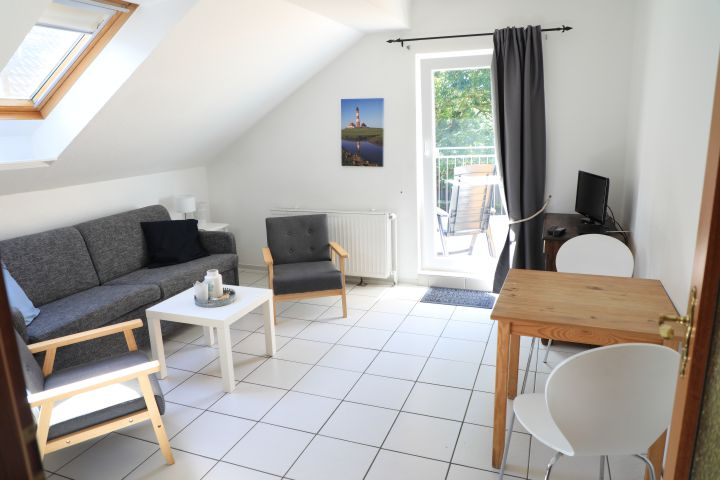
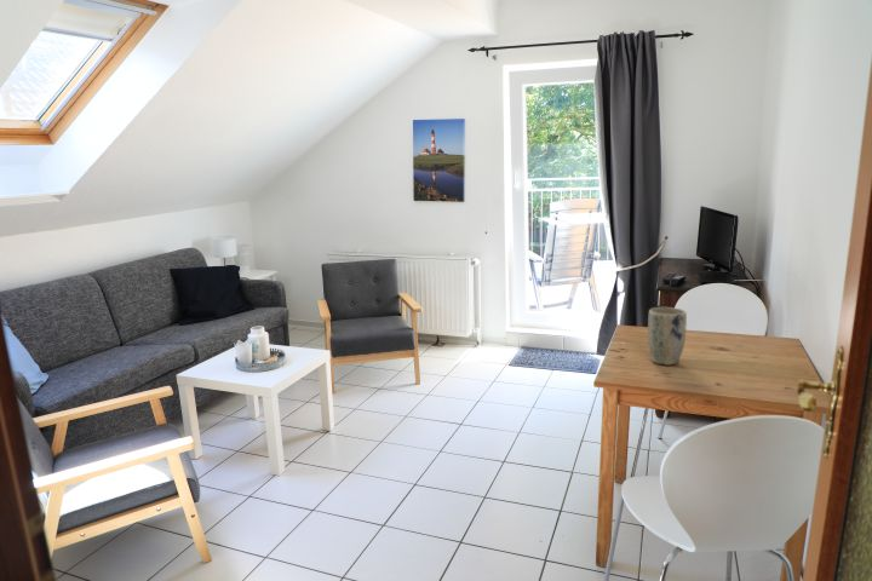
+ plant pot (666, 335)
